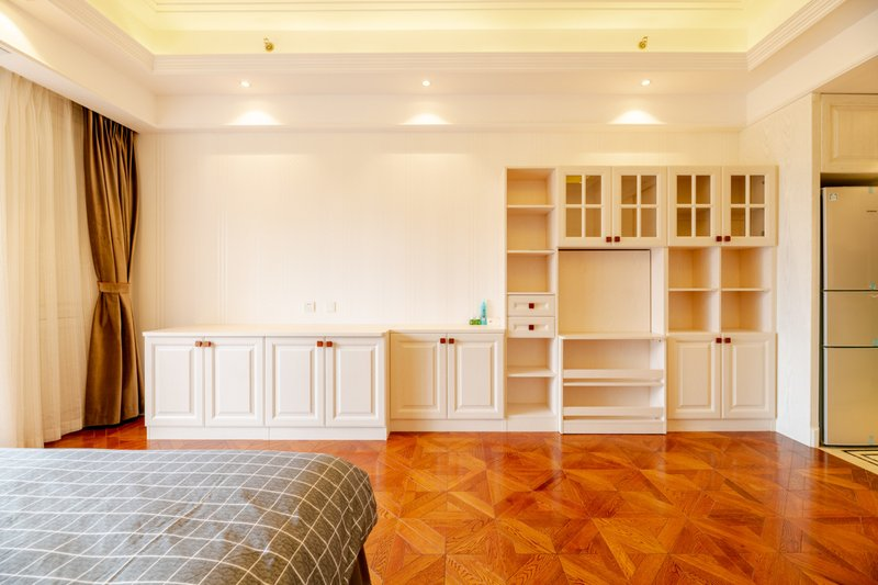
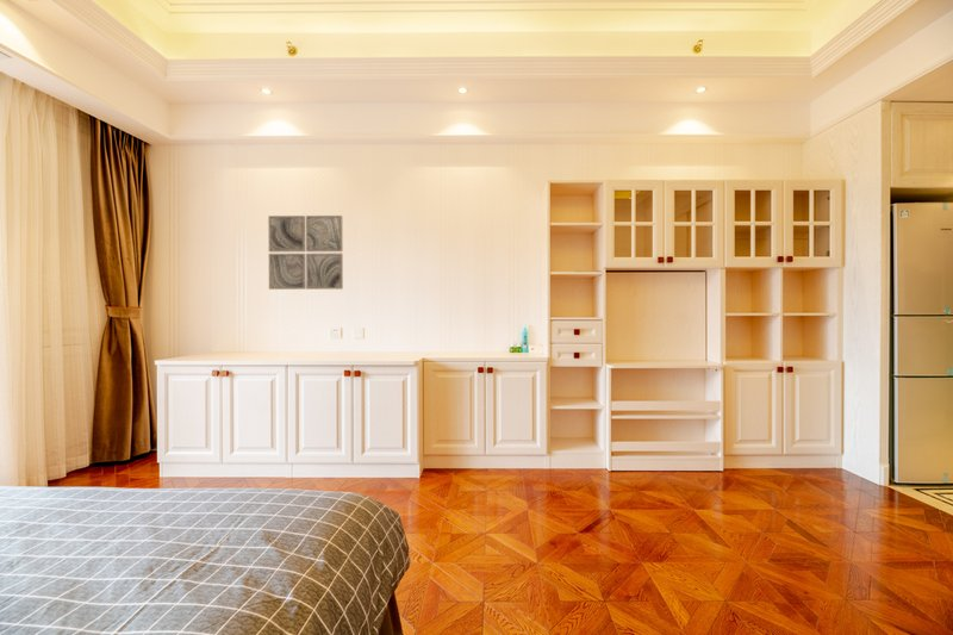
+ wall art (306, 254)
